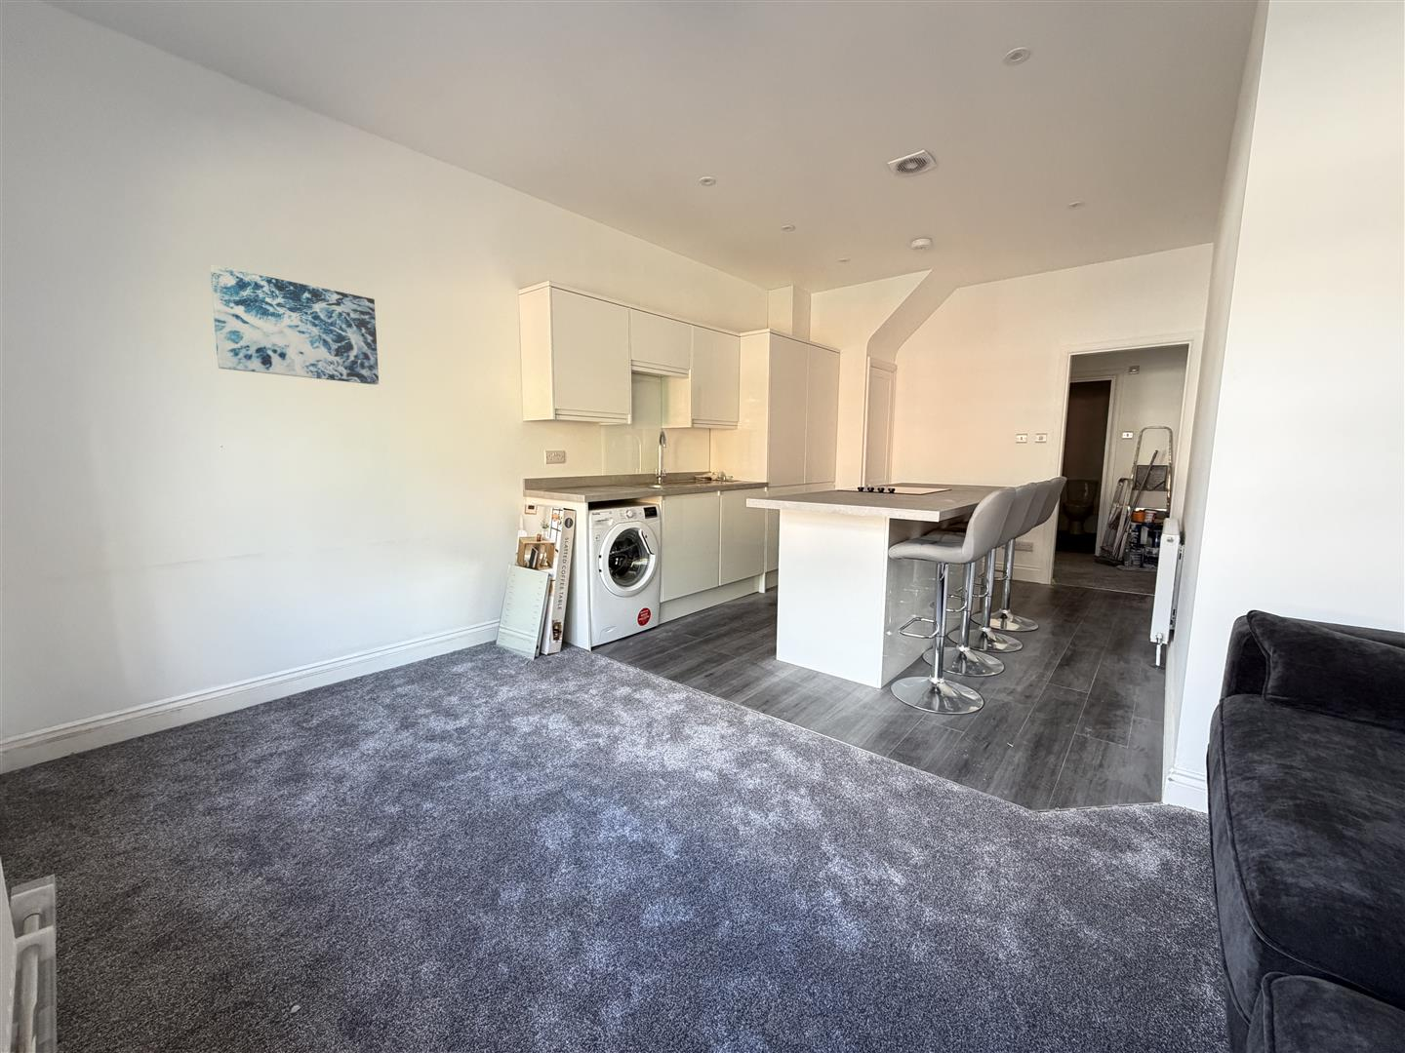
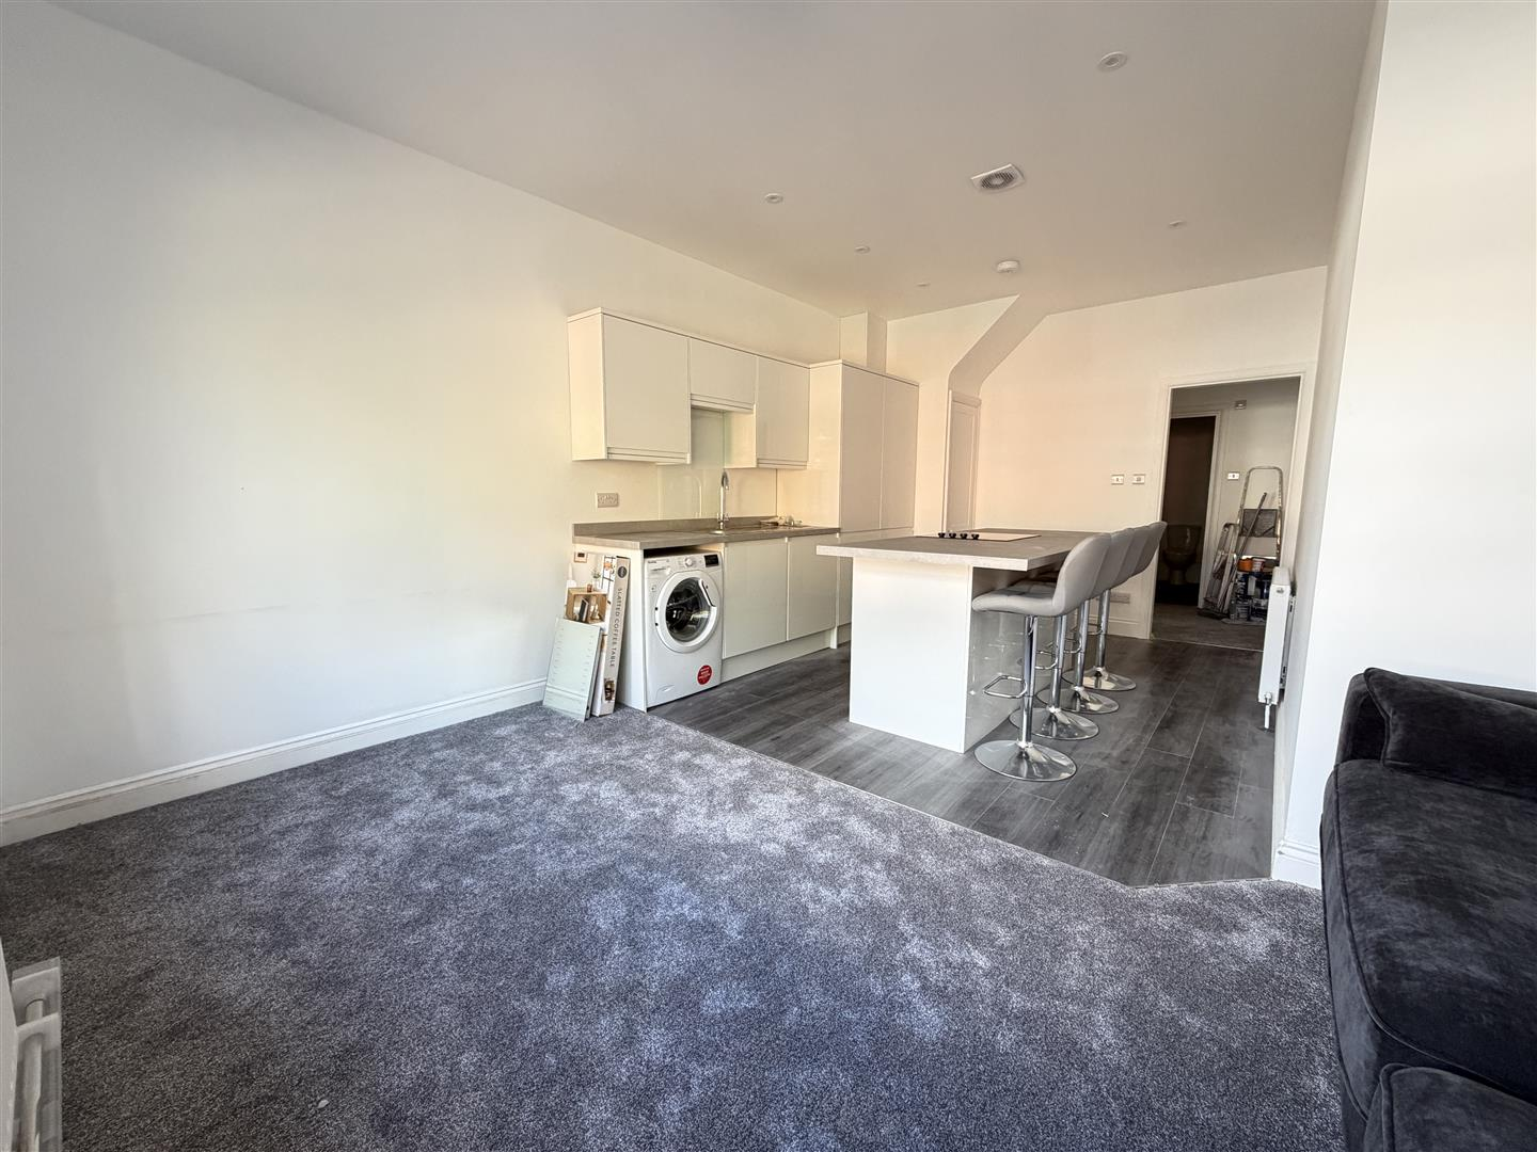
- wall art (302, 331)
